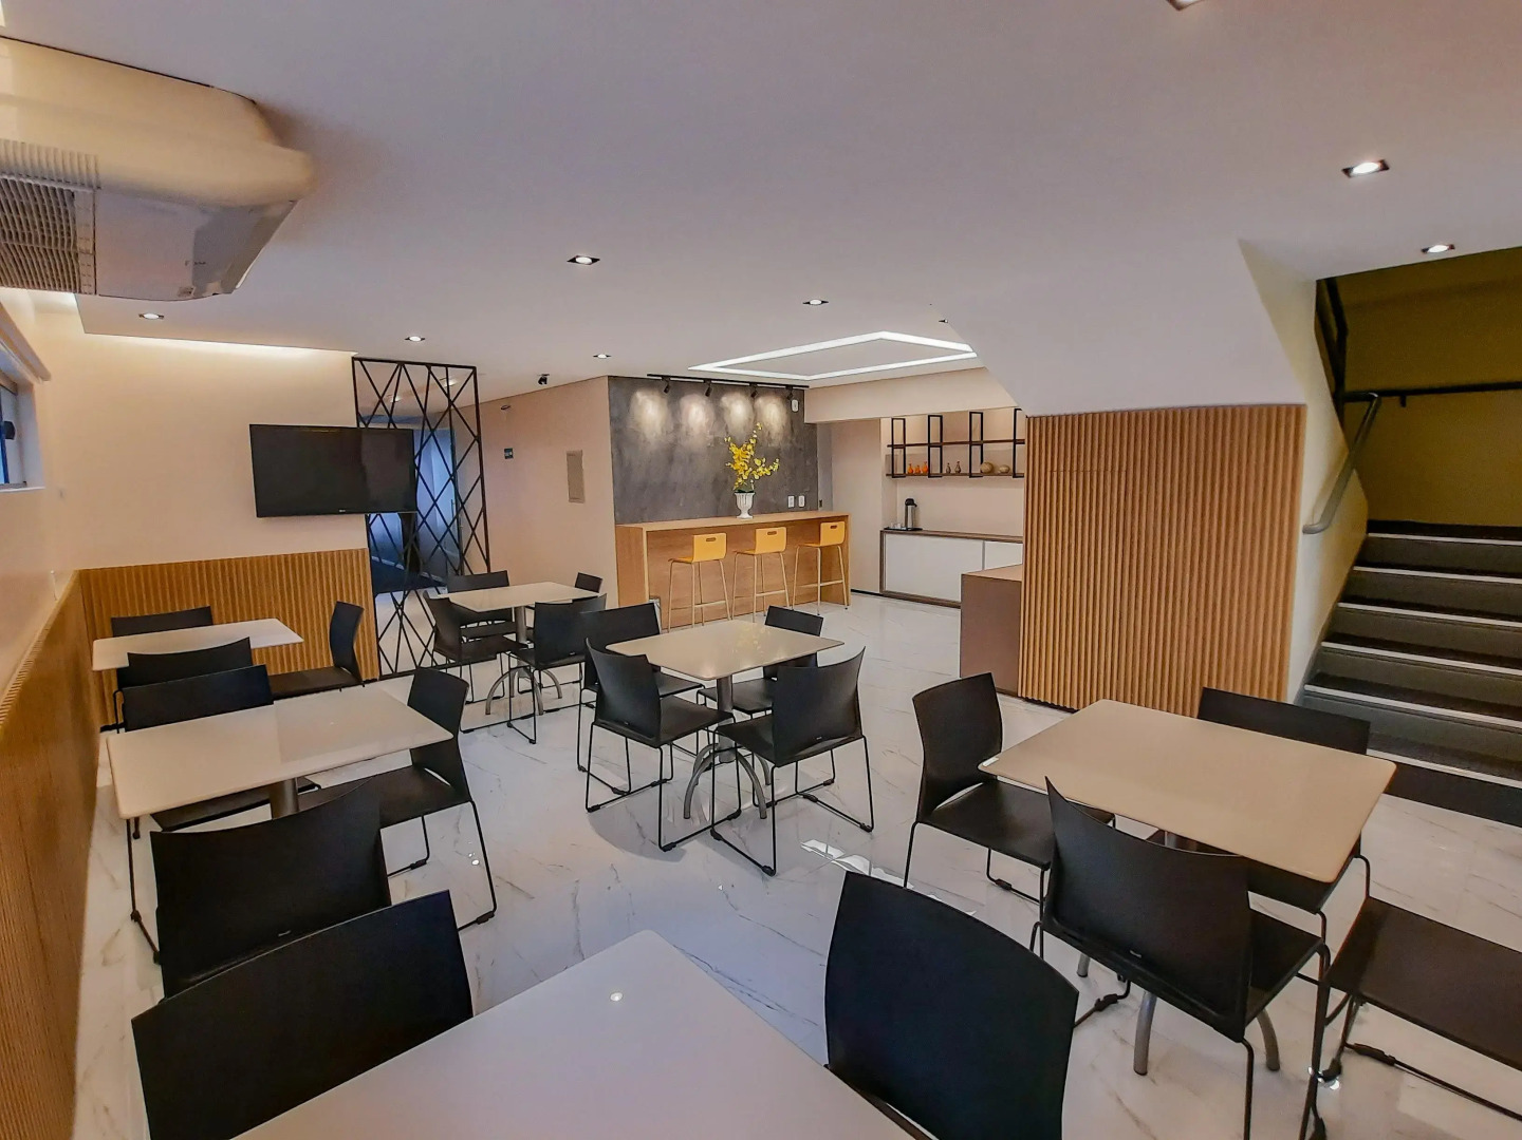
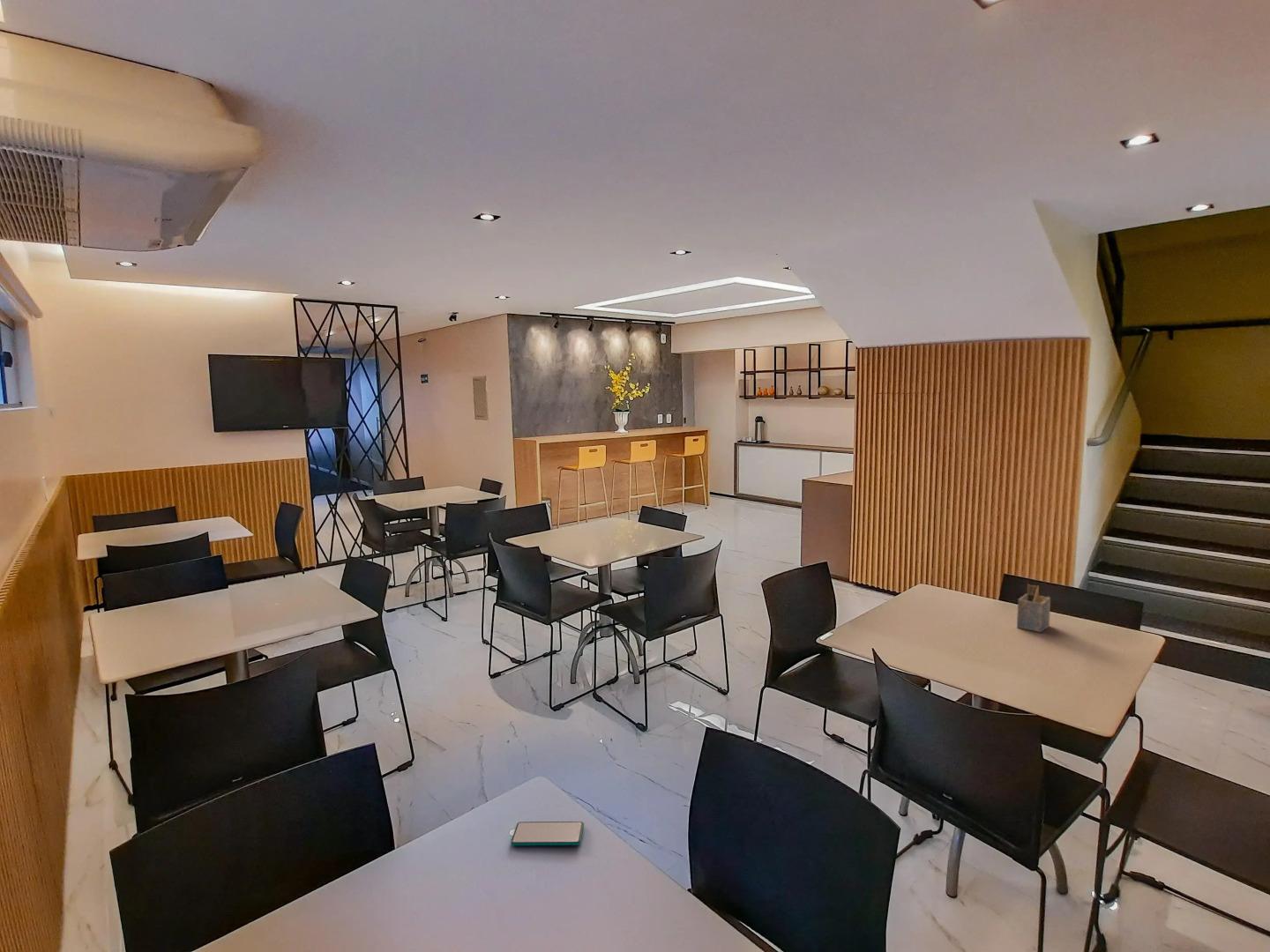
+ smartphone (548, 833)
+ napkin holder (1034, 607)
